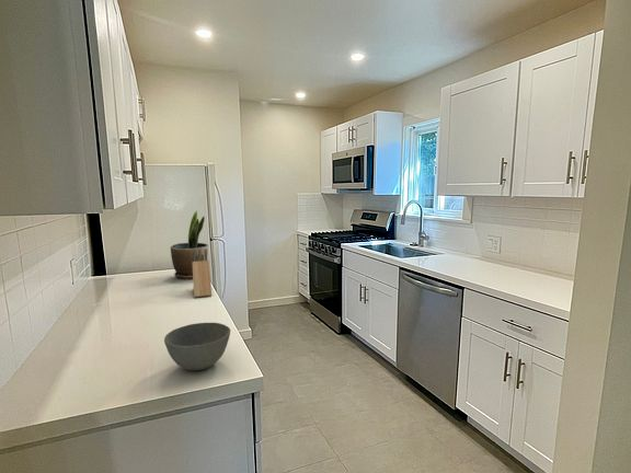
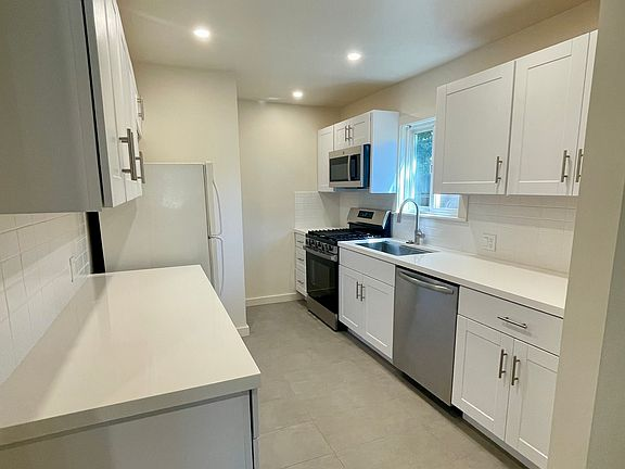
- bowl (198, 348)
- potted plant (190, 244)
- knife block (200, 272)
